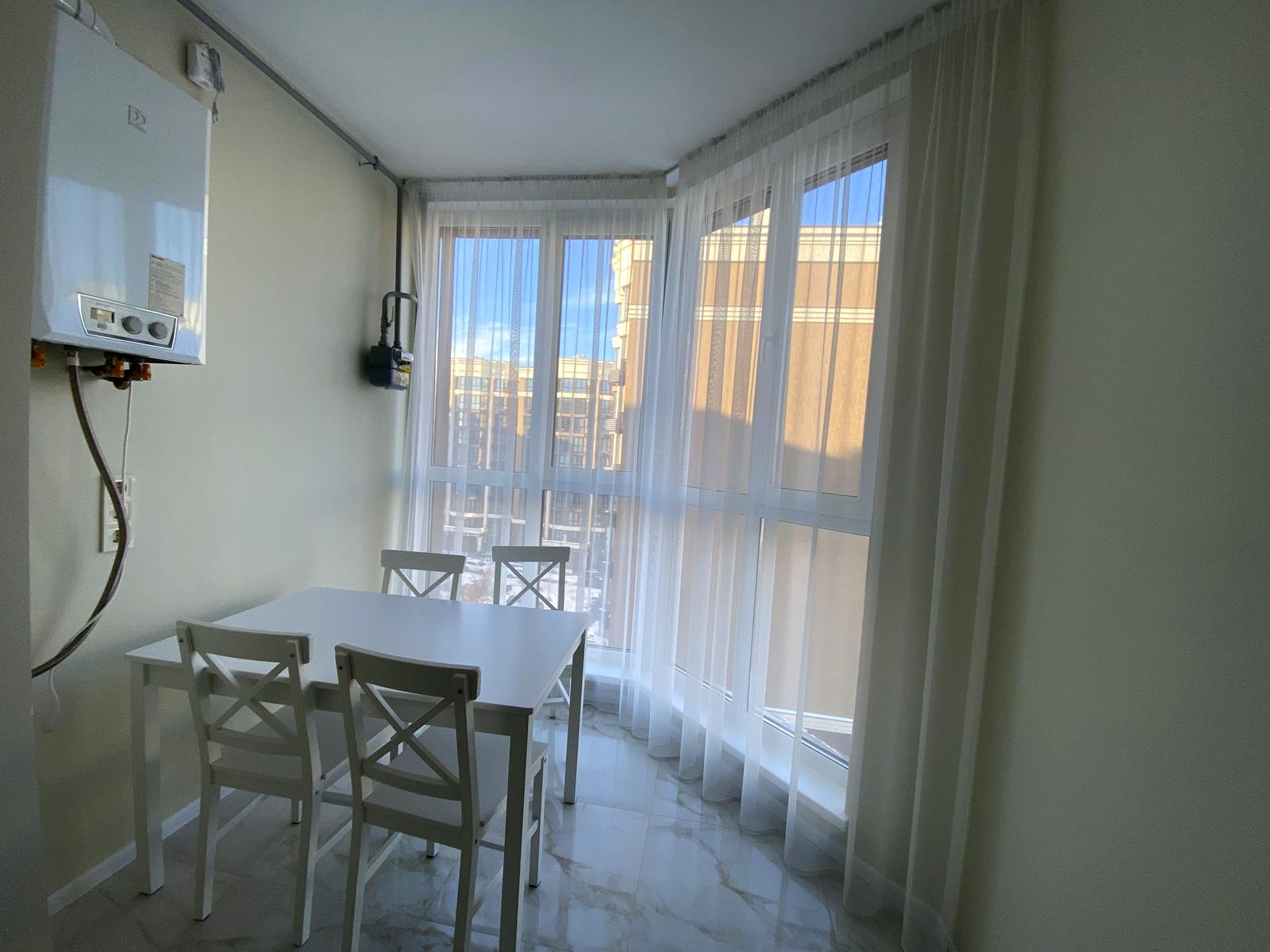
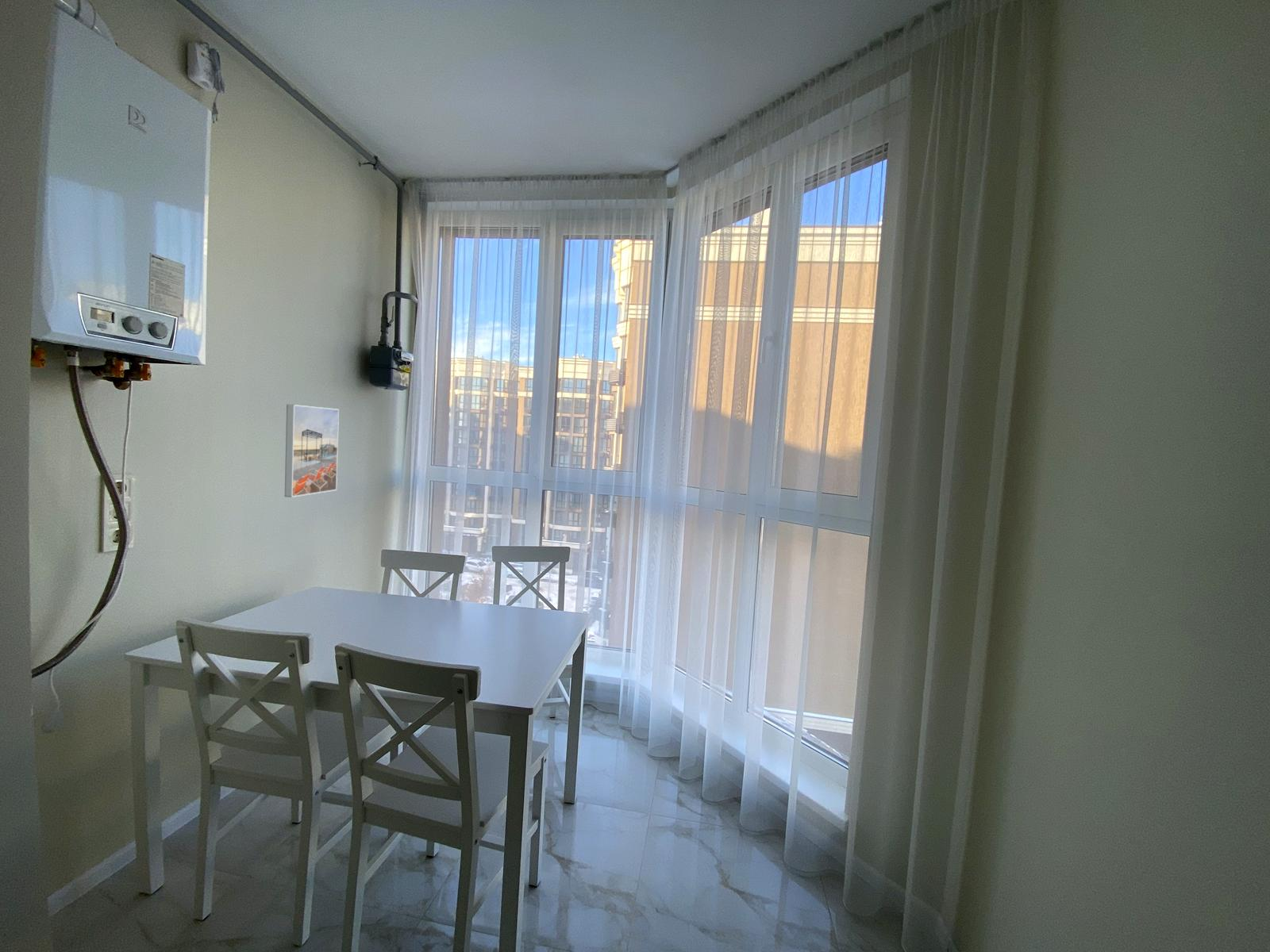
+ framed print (313, 450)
